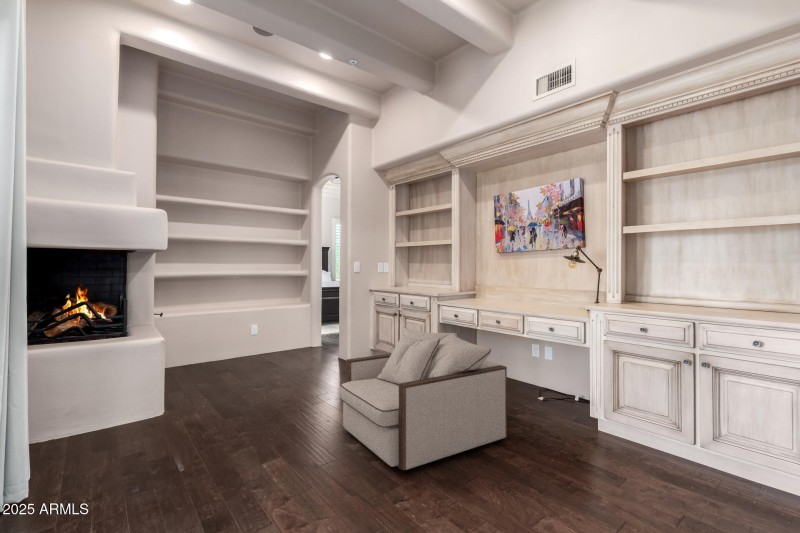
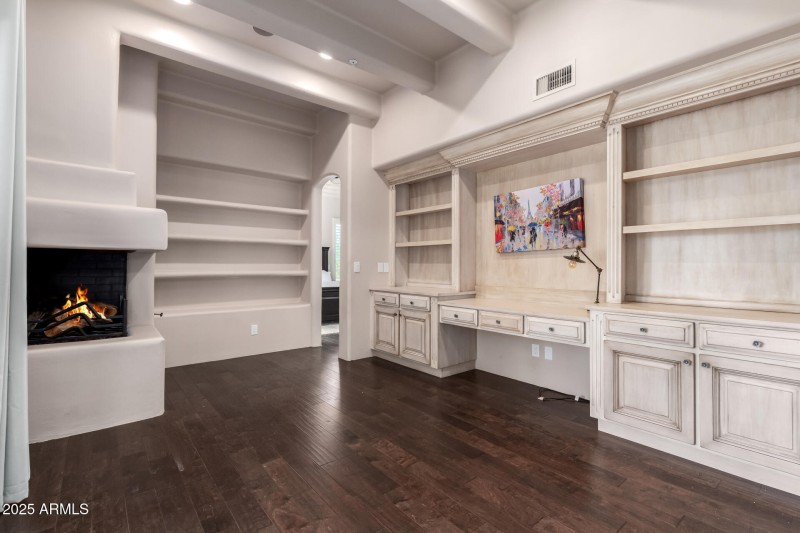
- armchair (418, 385)
